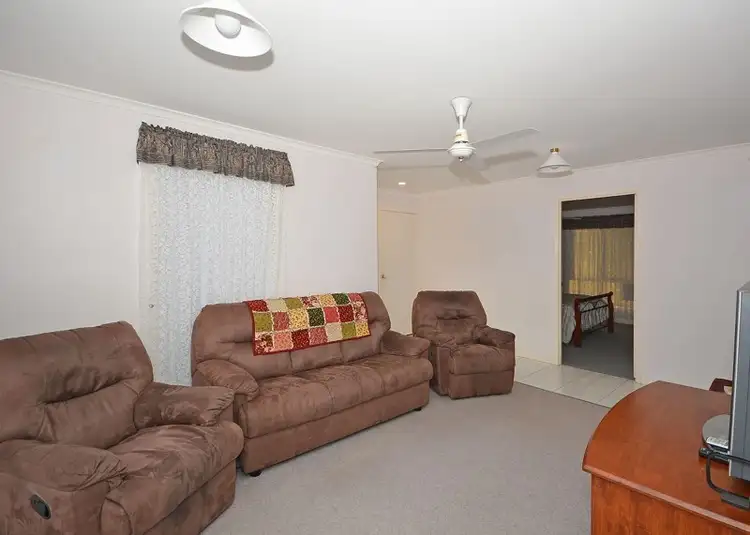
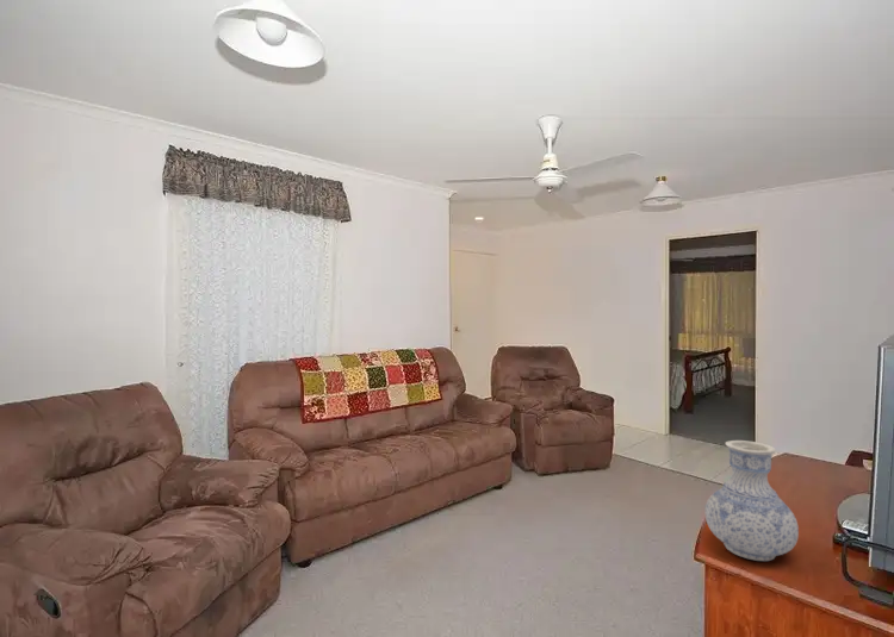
+ vase (750, 498)
